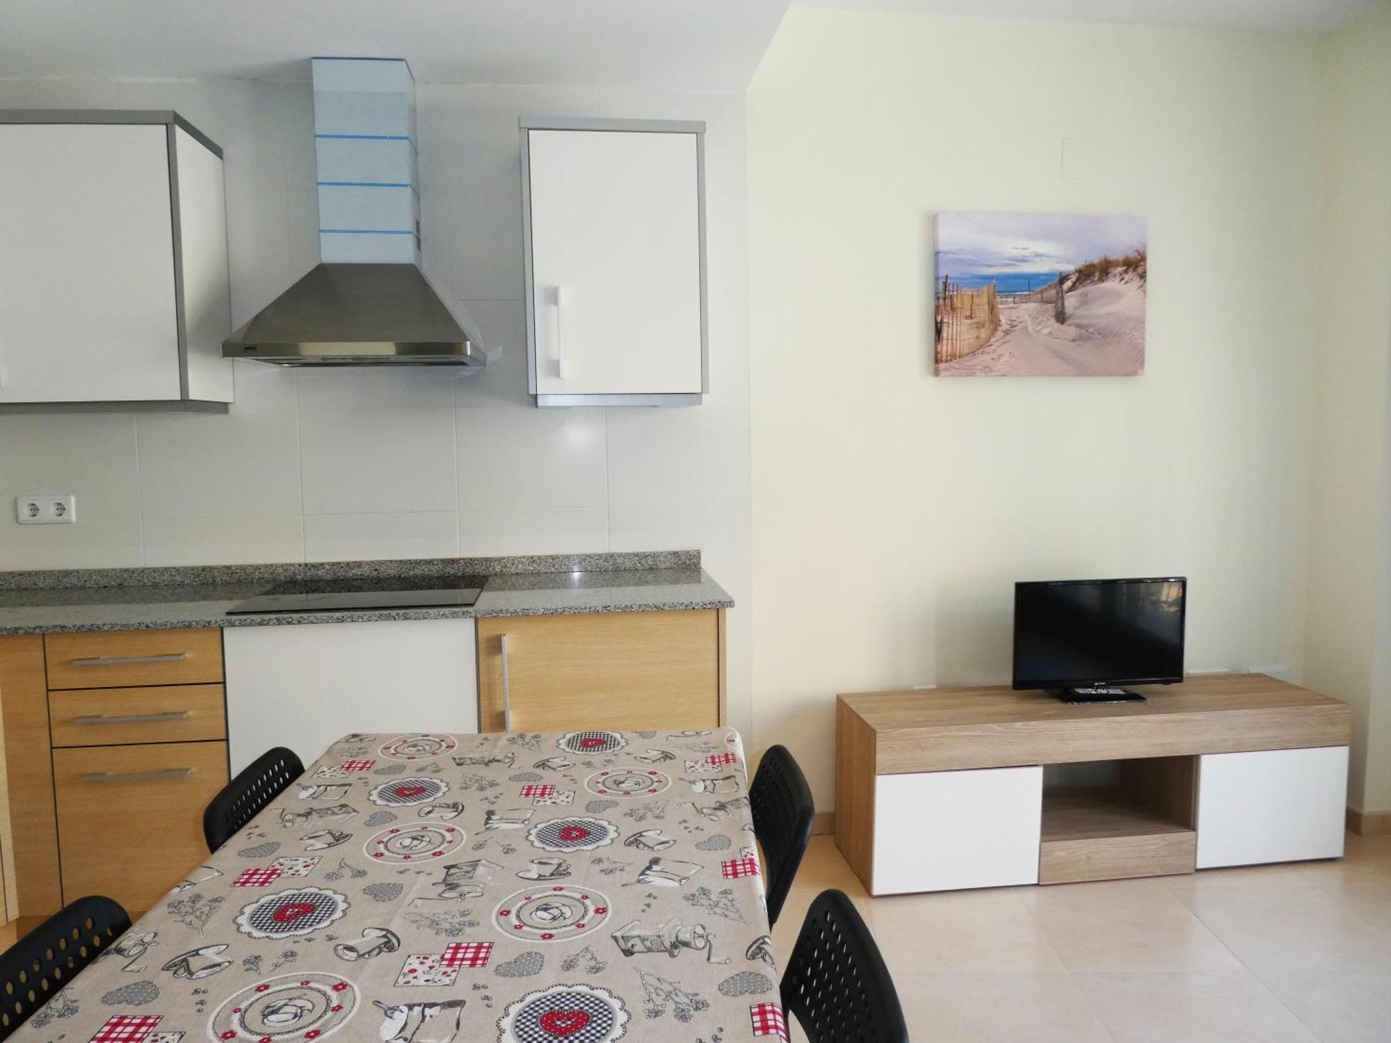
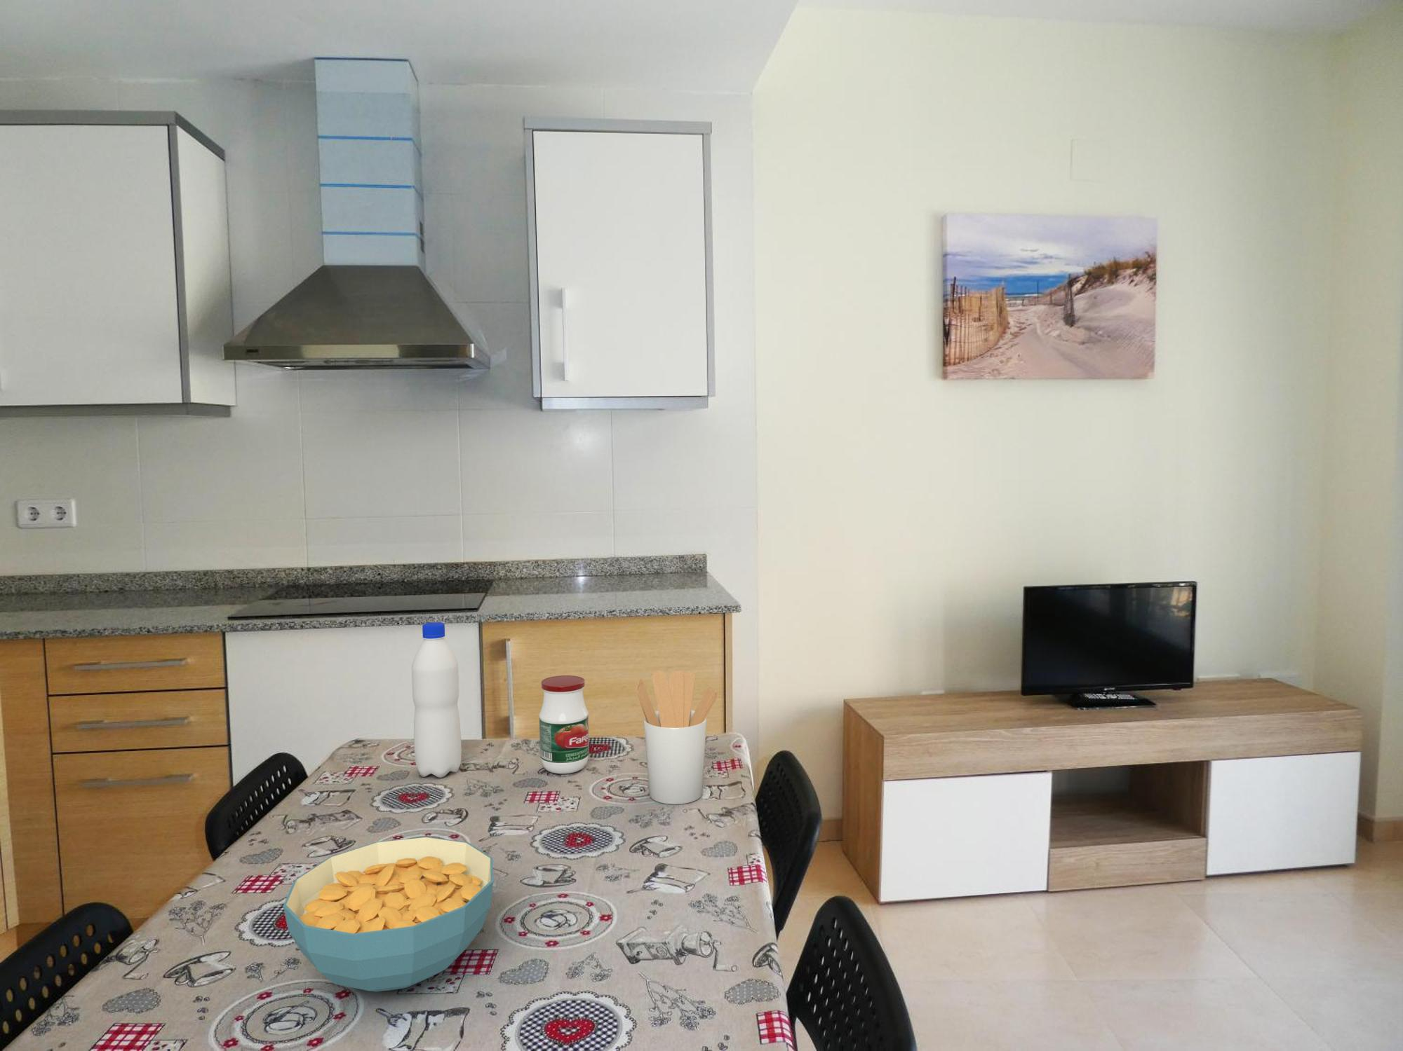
+ utensil holder (674, 732)
+ jar (565, 724)
+ water bottle (435, 698)
+ cereal bowl (395, 926)
